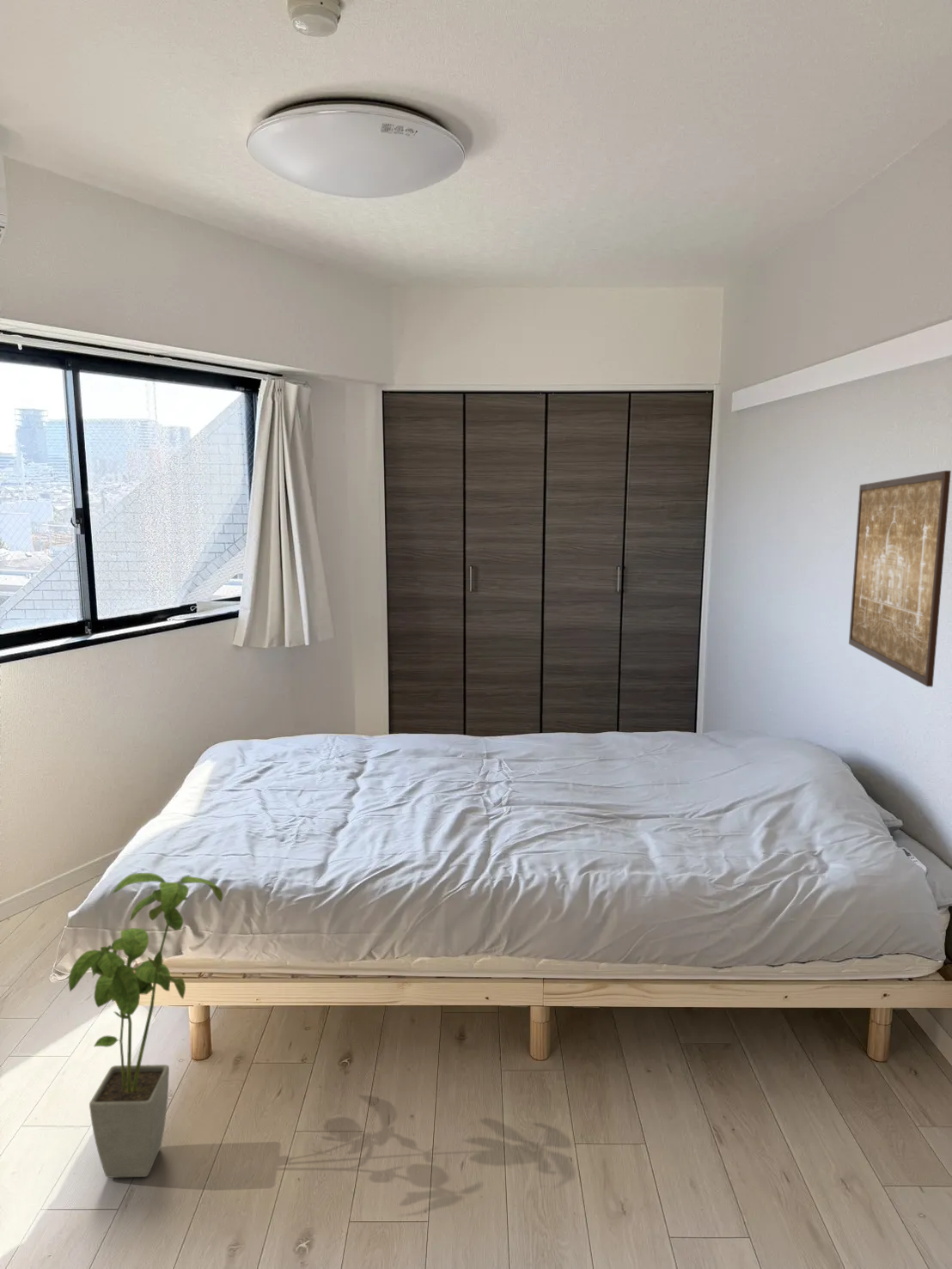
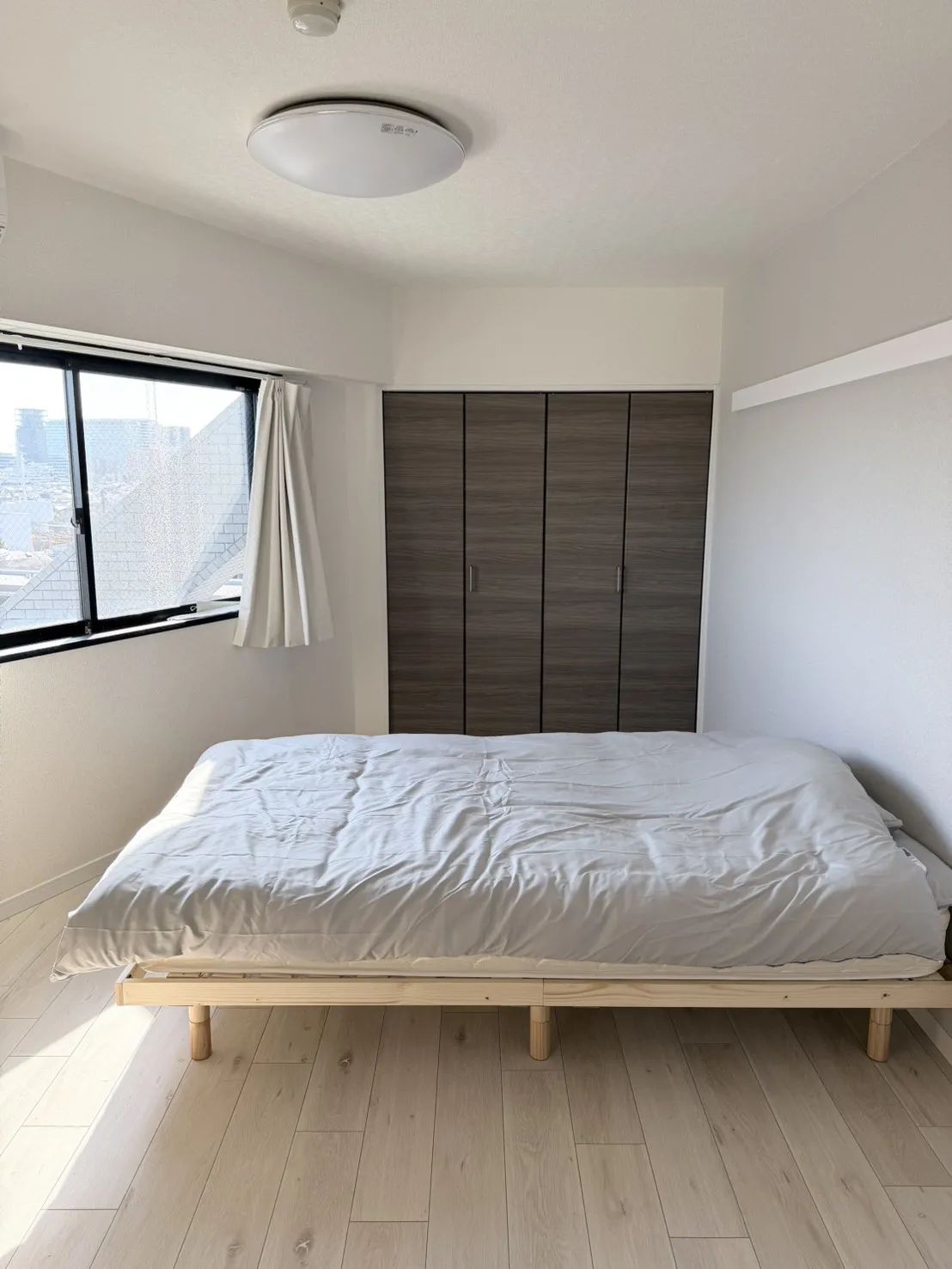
- wall art (891, 571)
- house plant (149, 1012)
